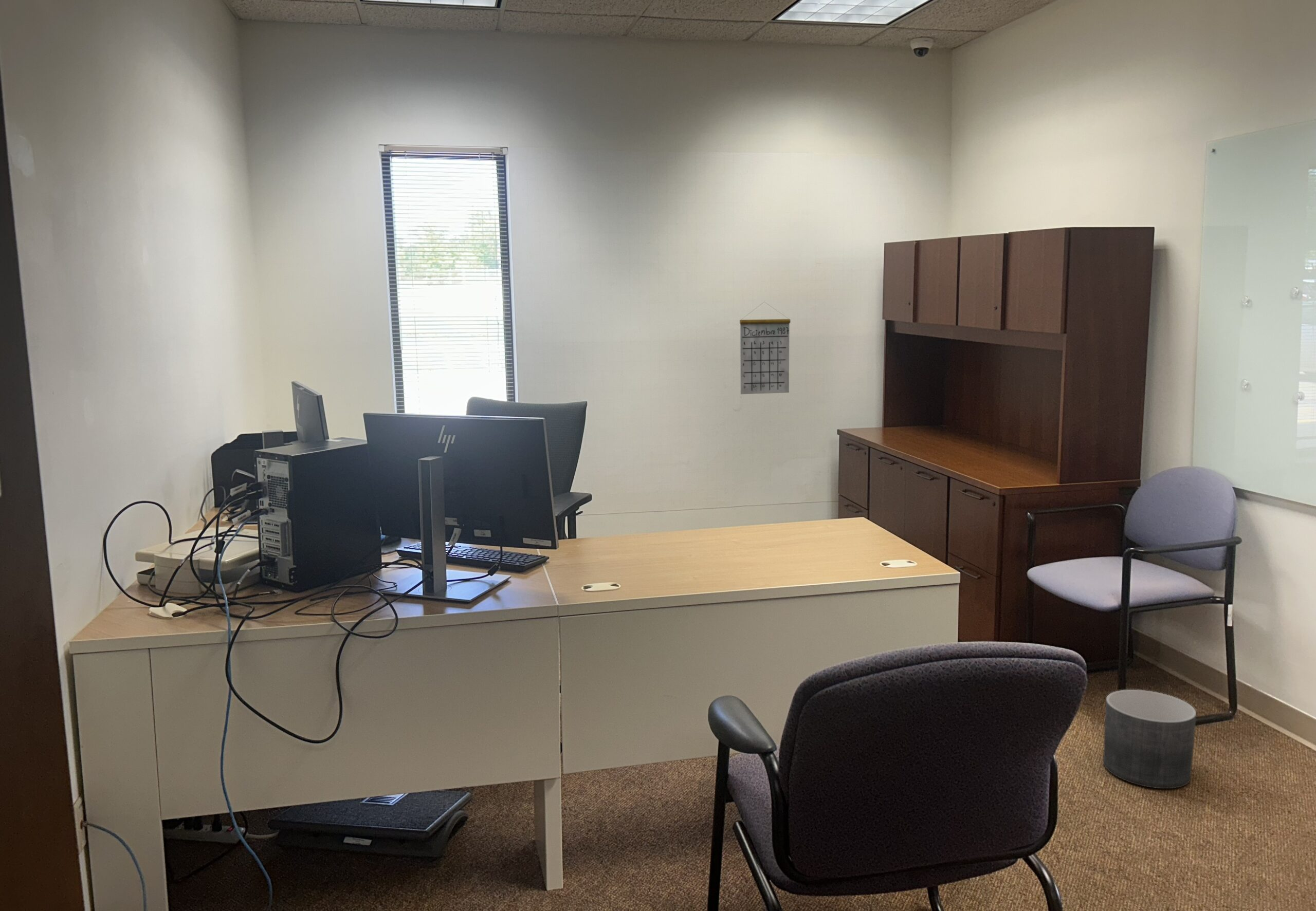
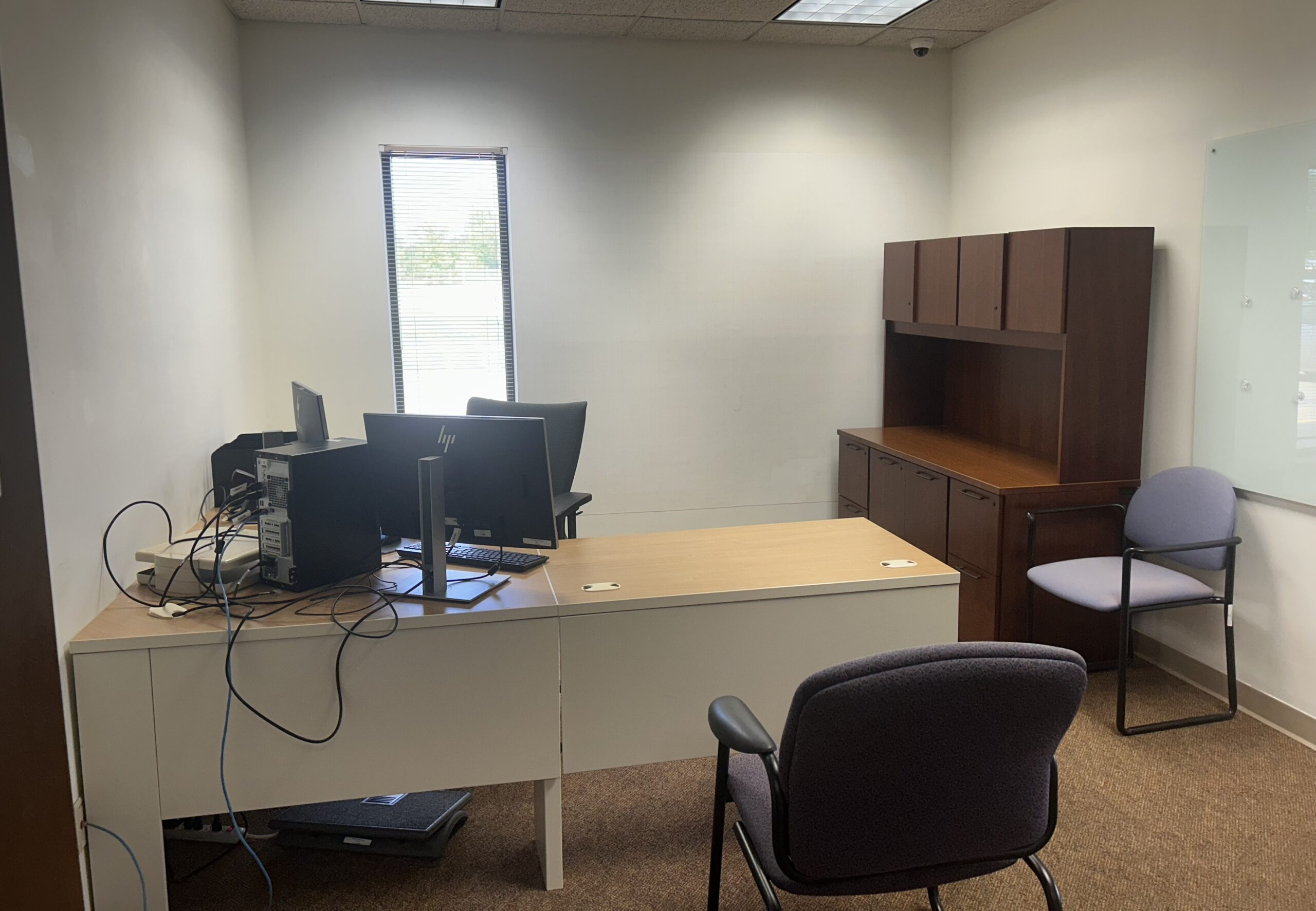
- planter (1148, 738)
- calendar (765, 348)
